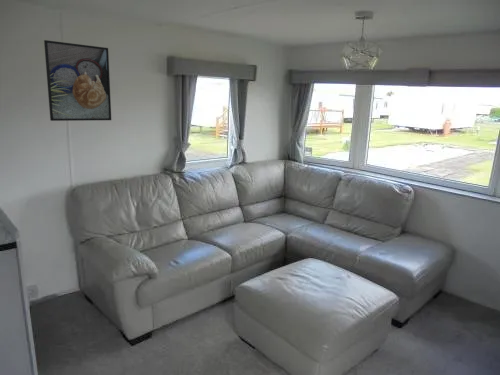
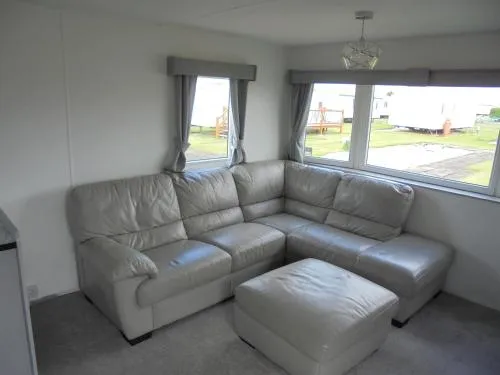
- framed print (80, 83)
